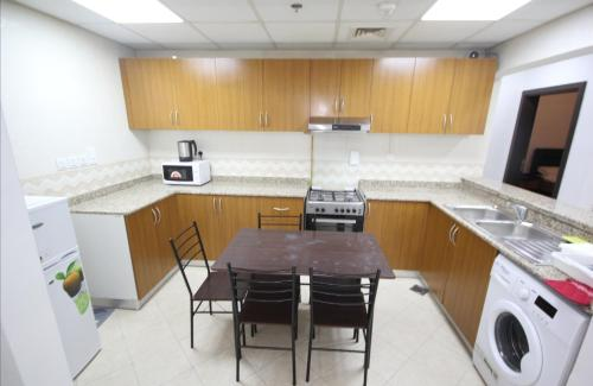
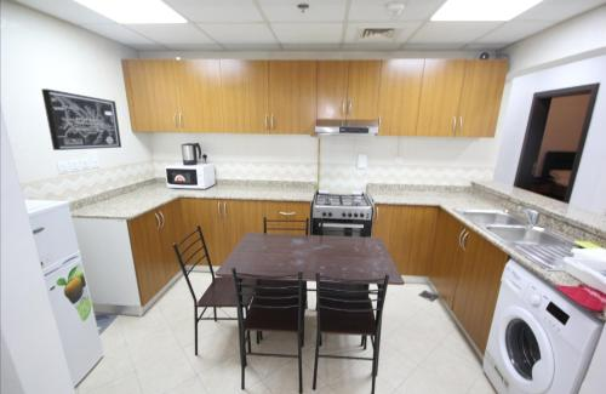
+ wall art (87, 122)
